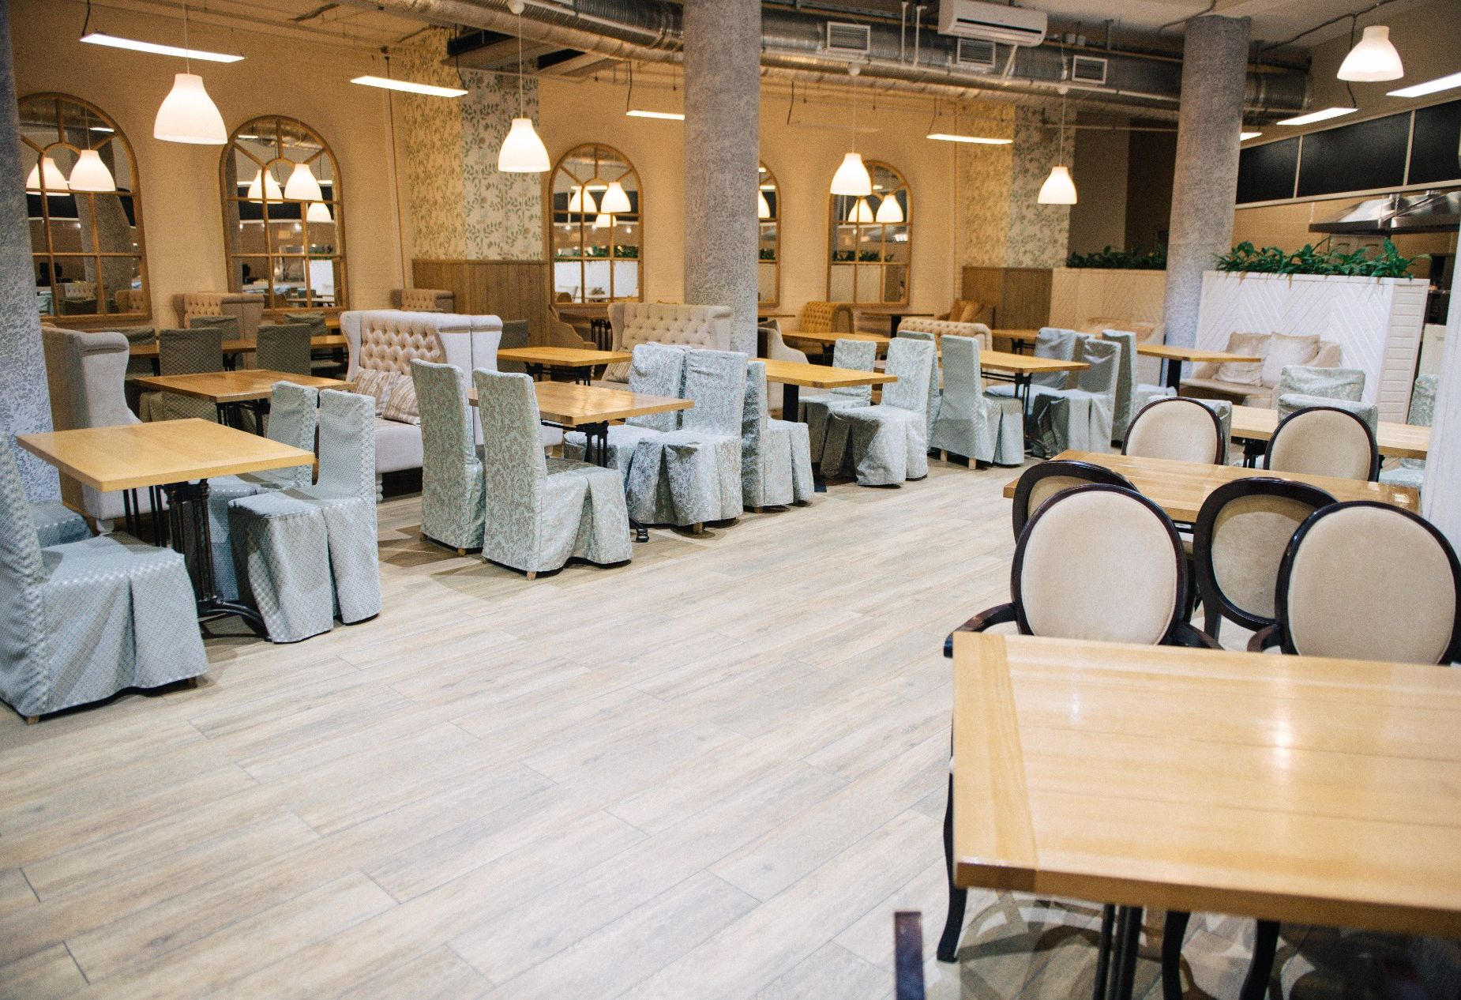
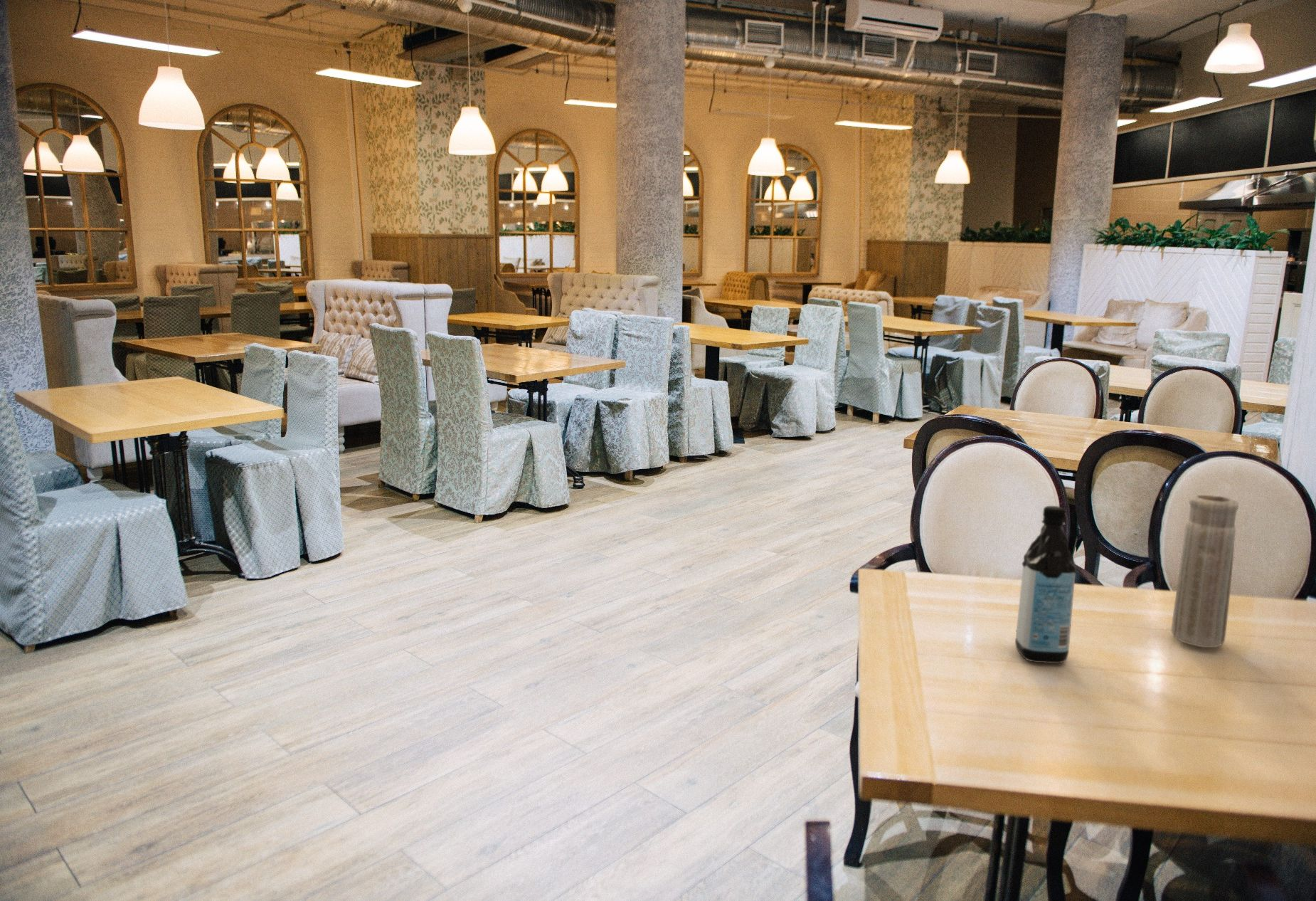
+ vase (1205, 570)
+ water bottle (1048, 582)
